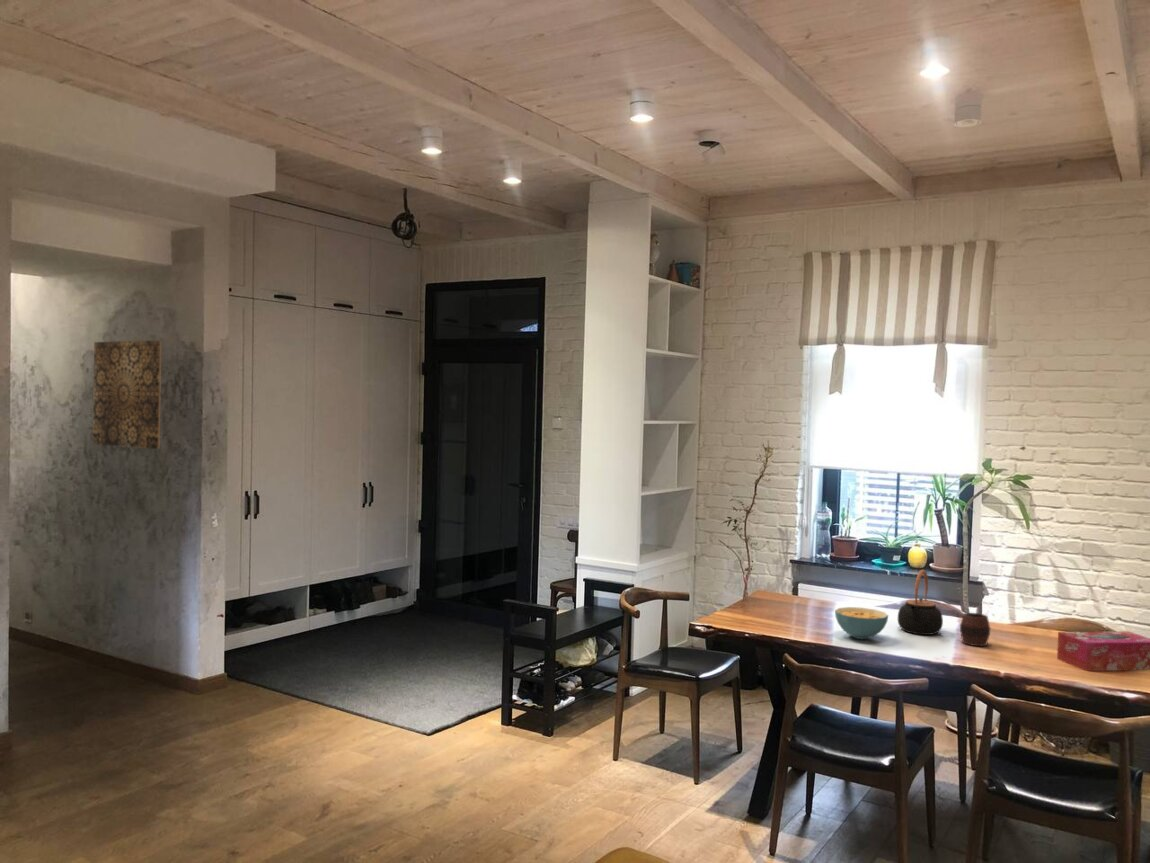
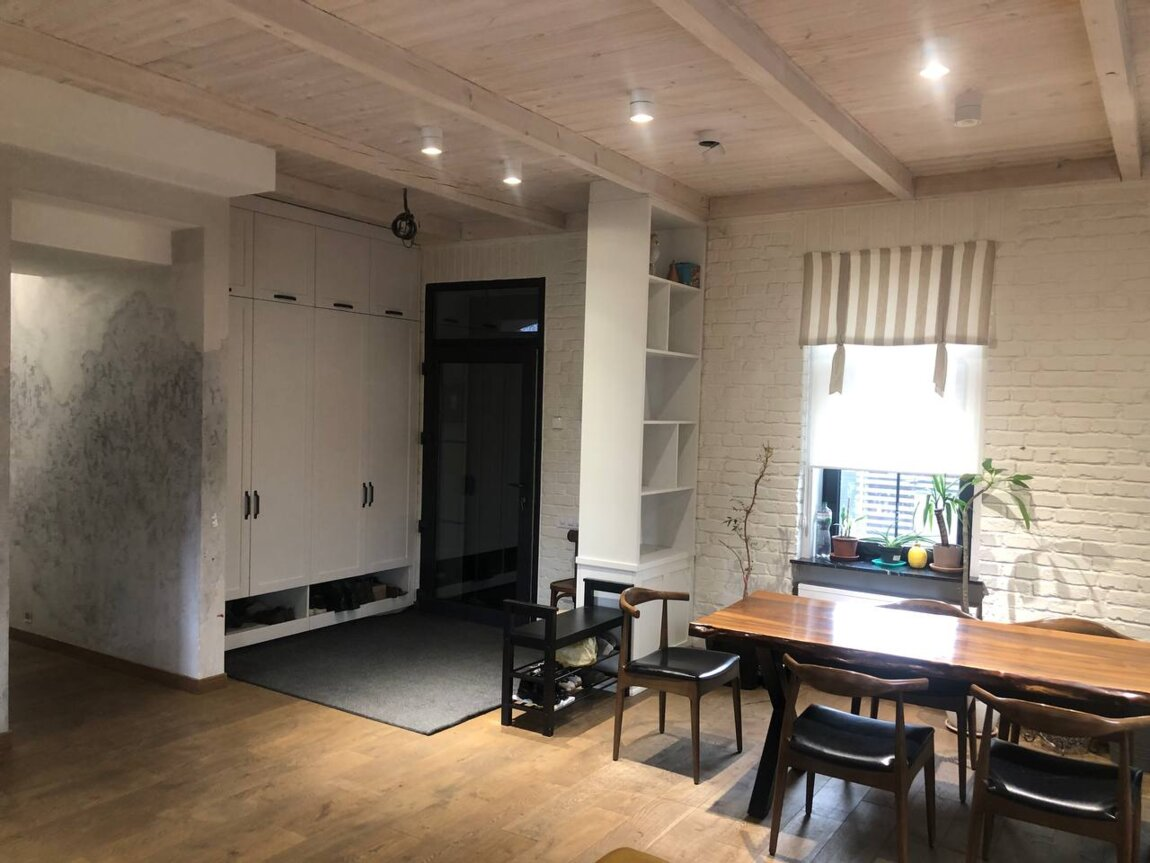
- tissue box (1108, 650)
- wall art (125, 394)
- teapot (919, 601)
- cereal bowl (860, 625)
- cup (975, 629)
